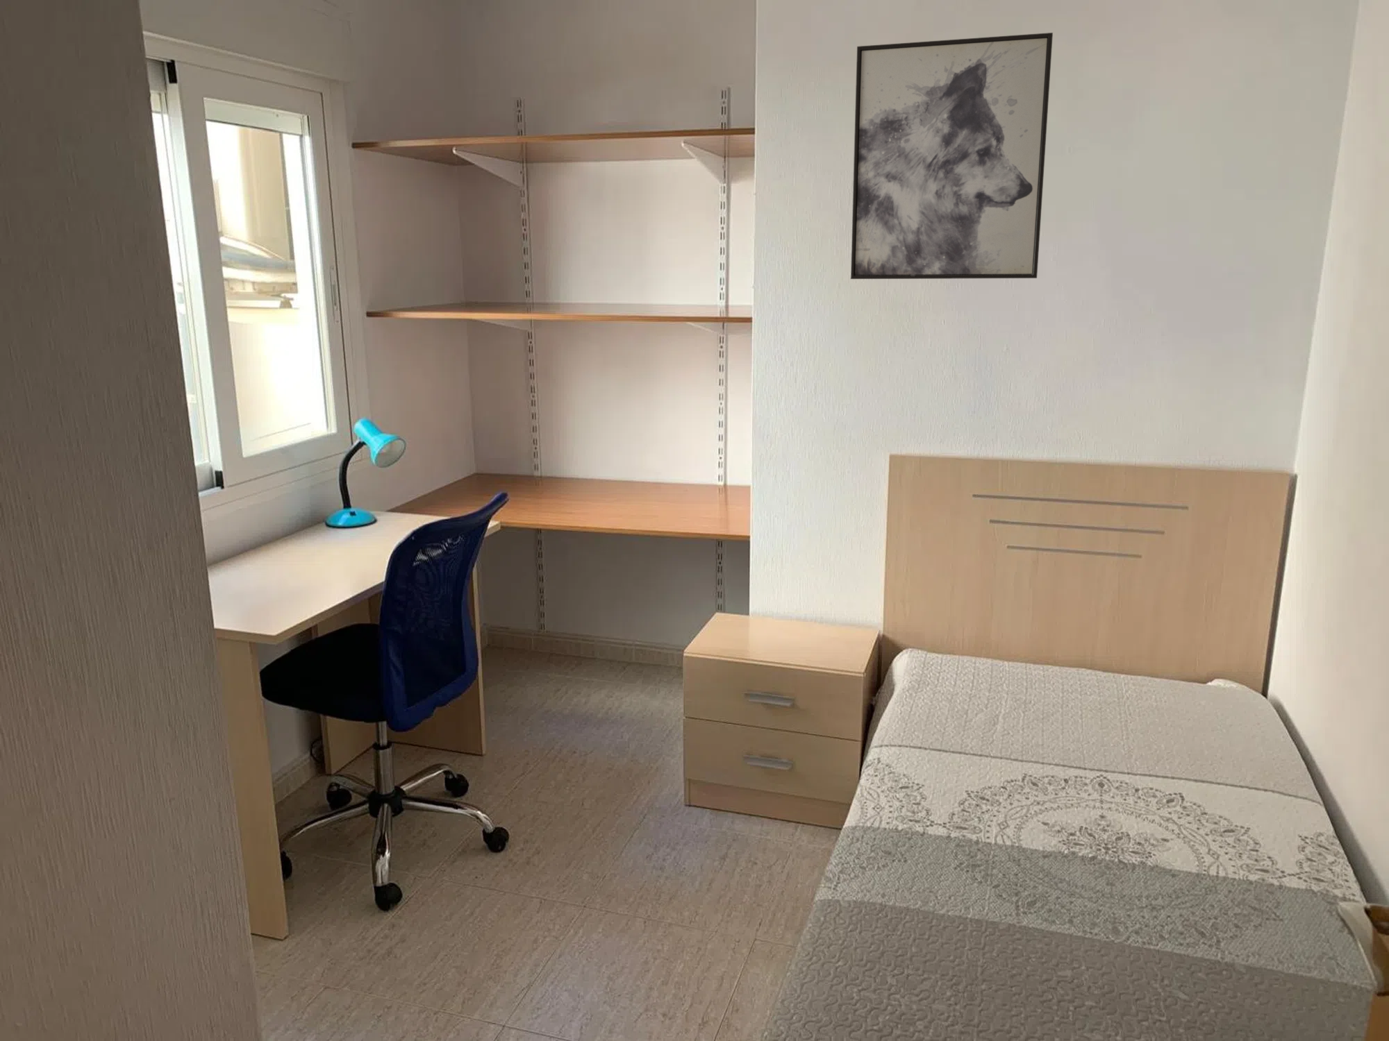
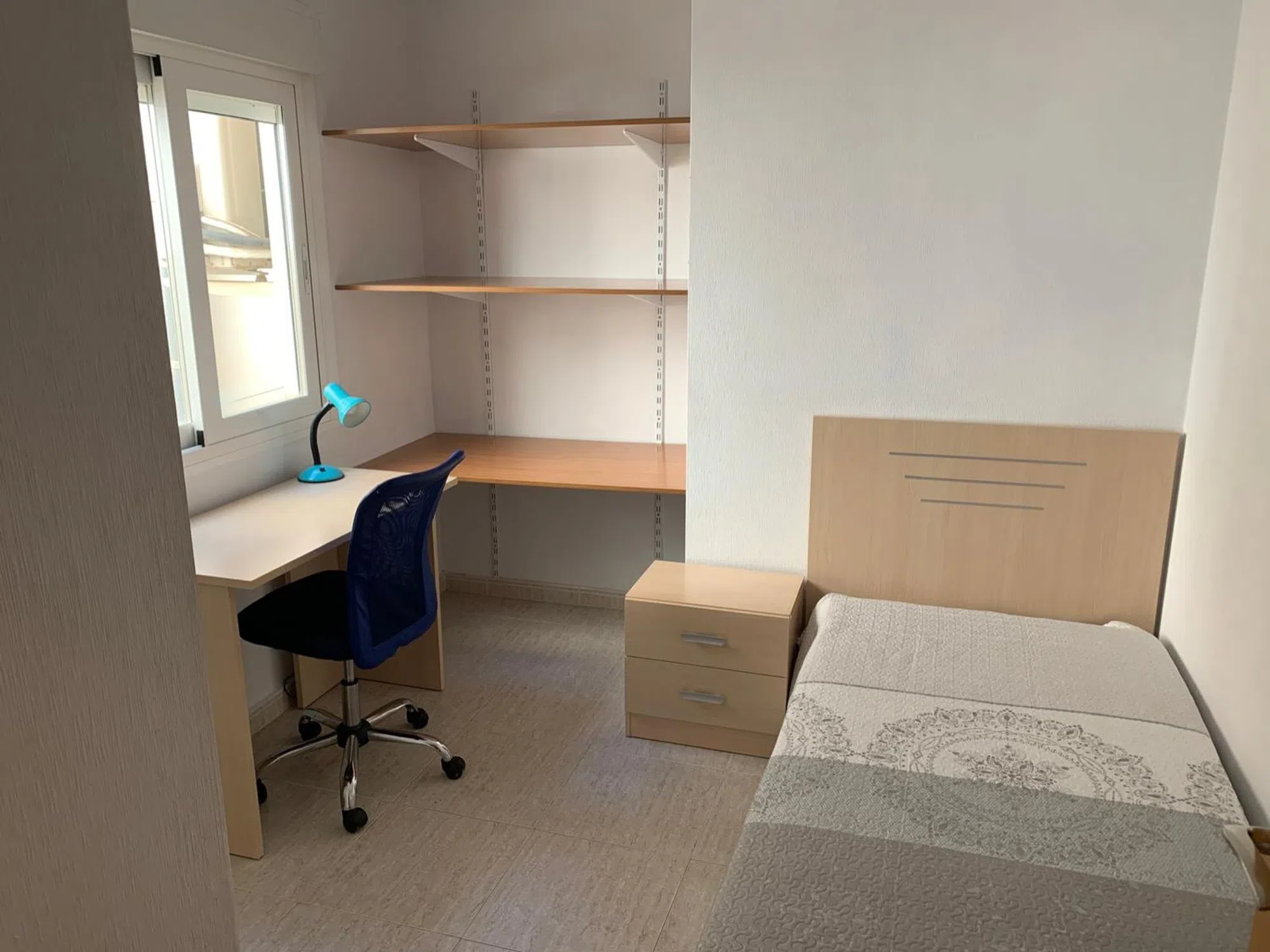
- wall art (947, 162)
